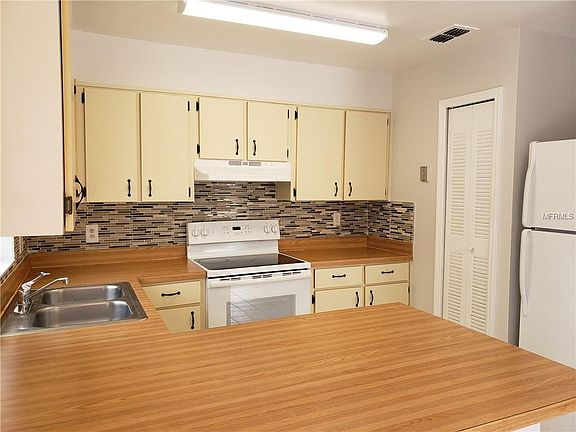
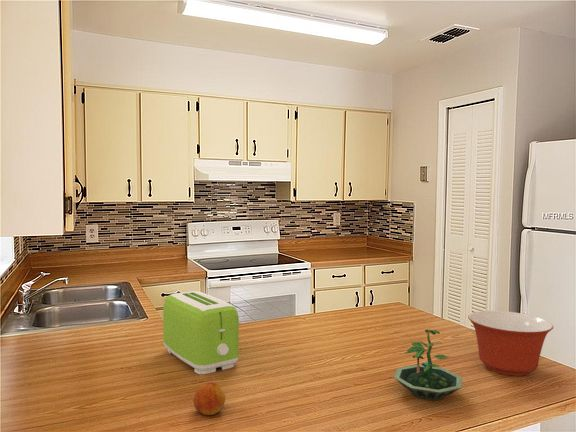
+ terrarium (428, 341)
+ toaster (199, 328)
+ fruit (209, 397)
+ mixing bowl (508, 344)
